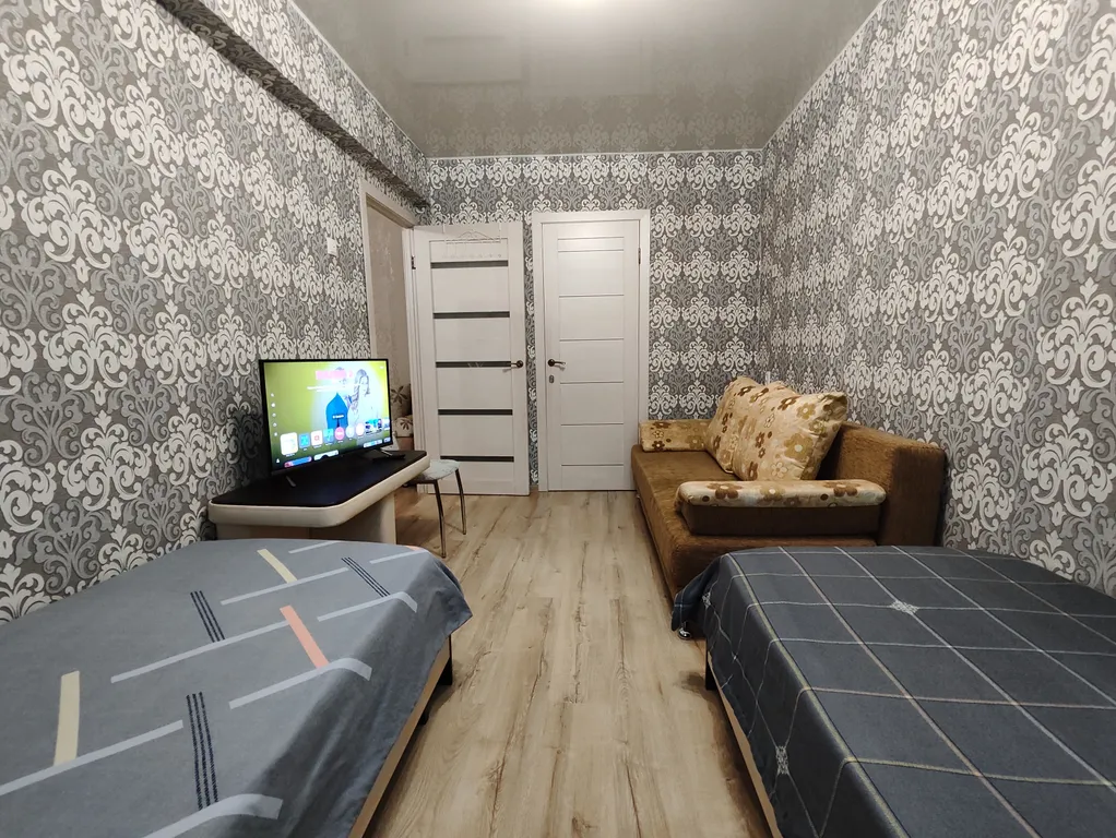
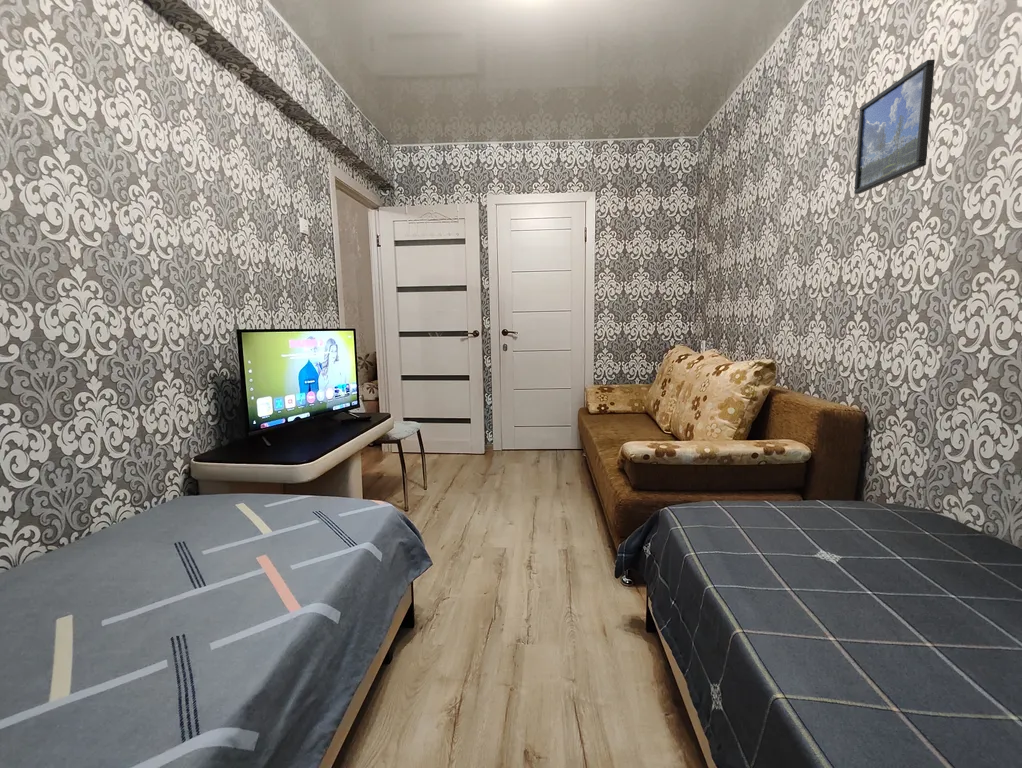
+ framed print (890, 133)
